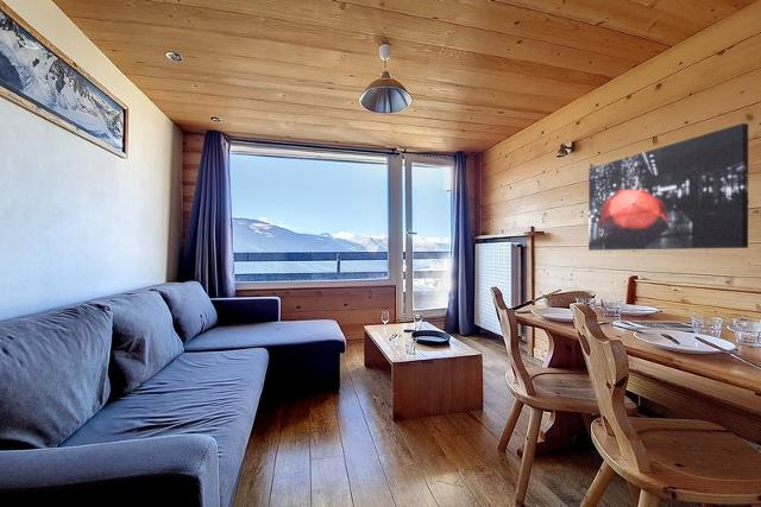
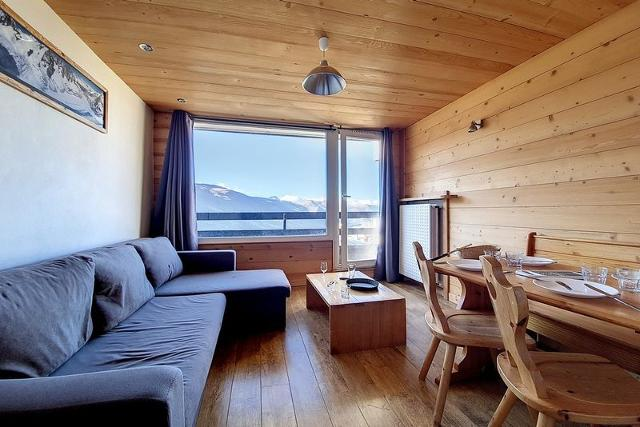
- wall art (652, 199)
